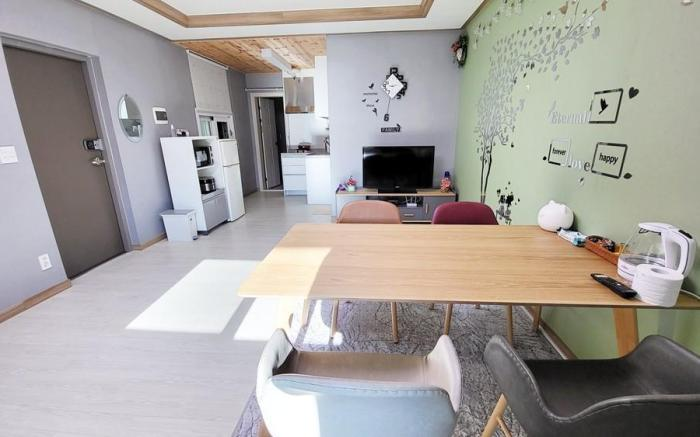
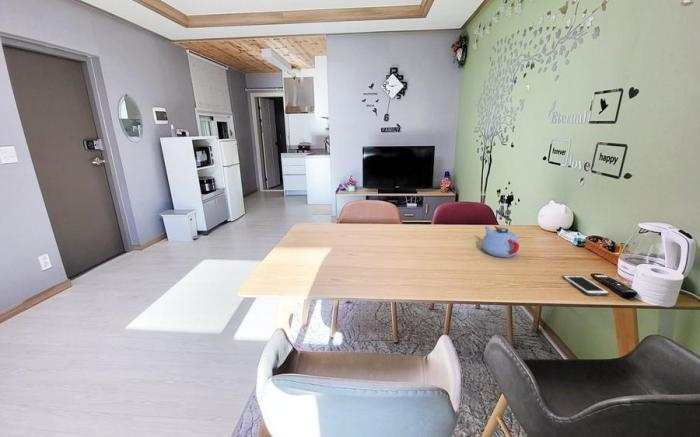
+ teapot (499, 240)
+ cell phone (584, 284)
